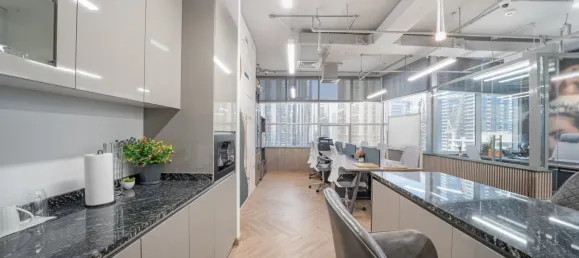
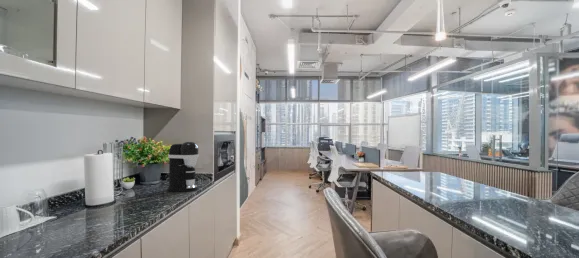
+ coffee maker (183, 165)
